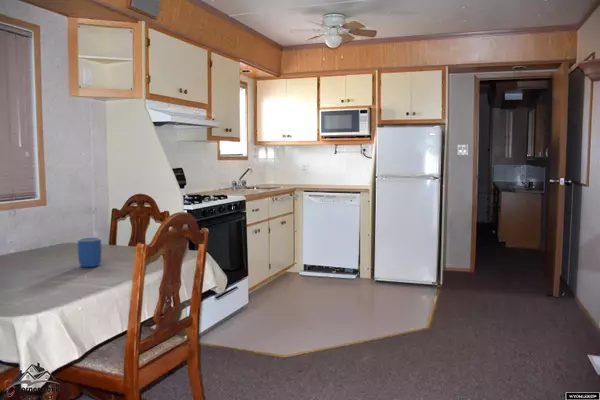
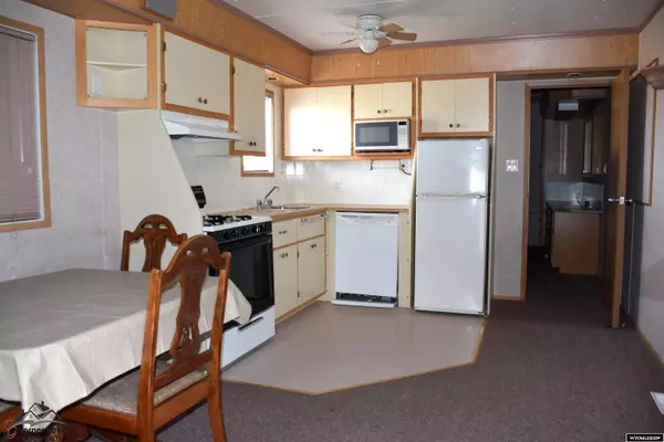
- mug (90, 251)
